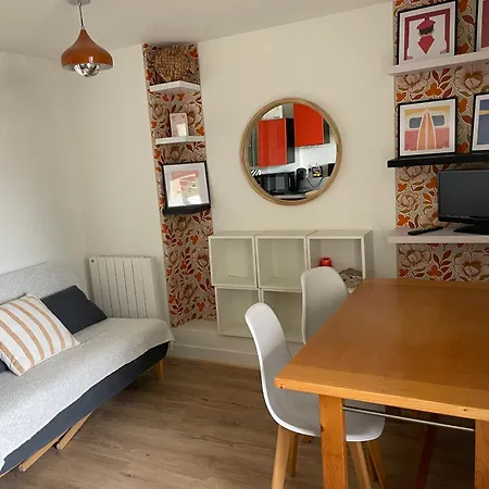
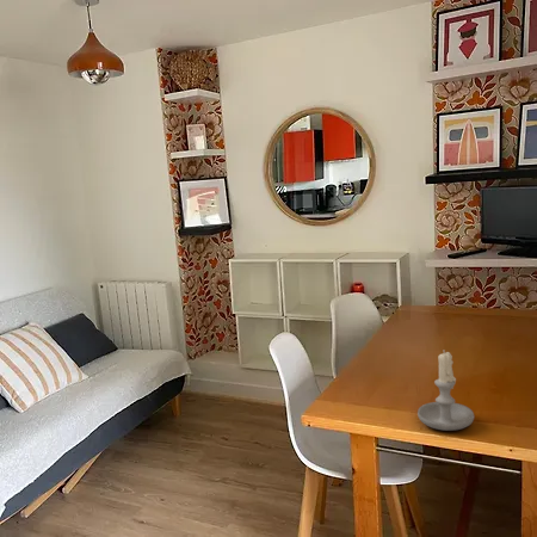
+ candle (444, 387)
